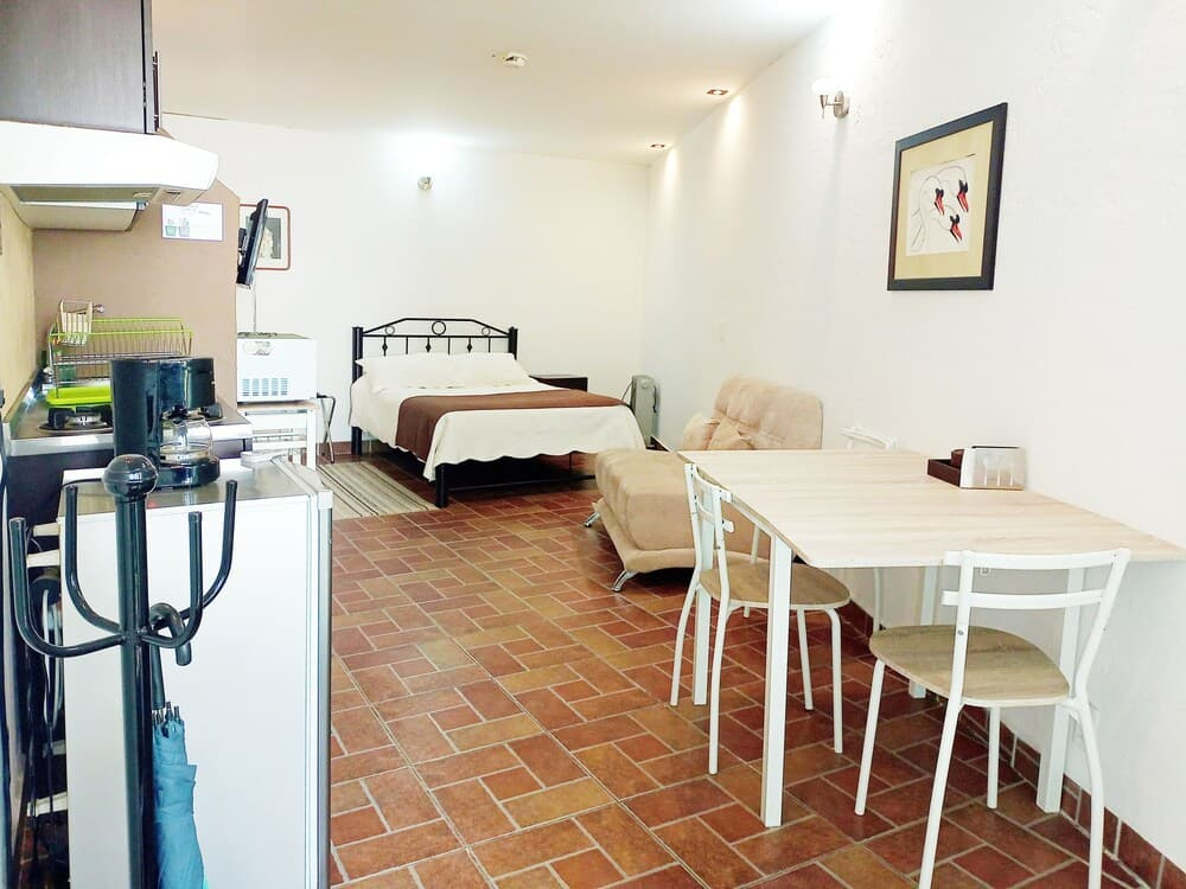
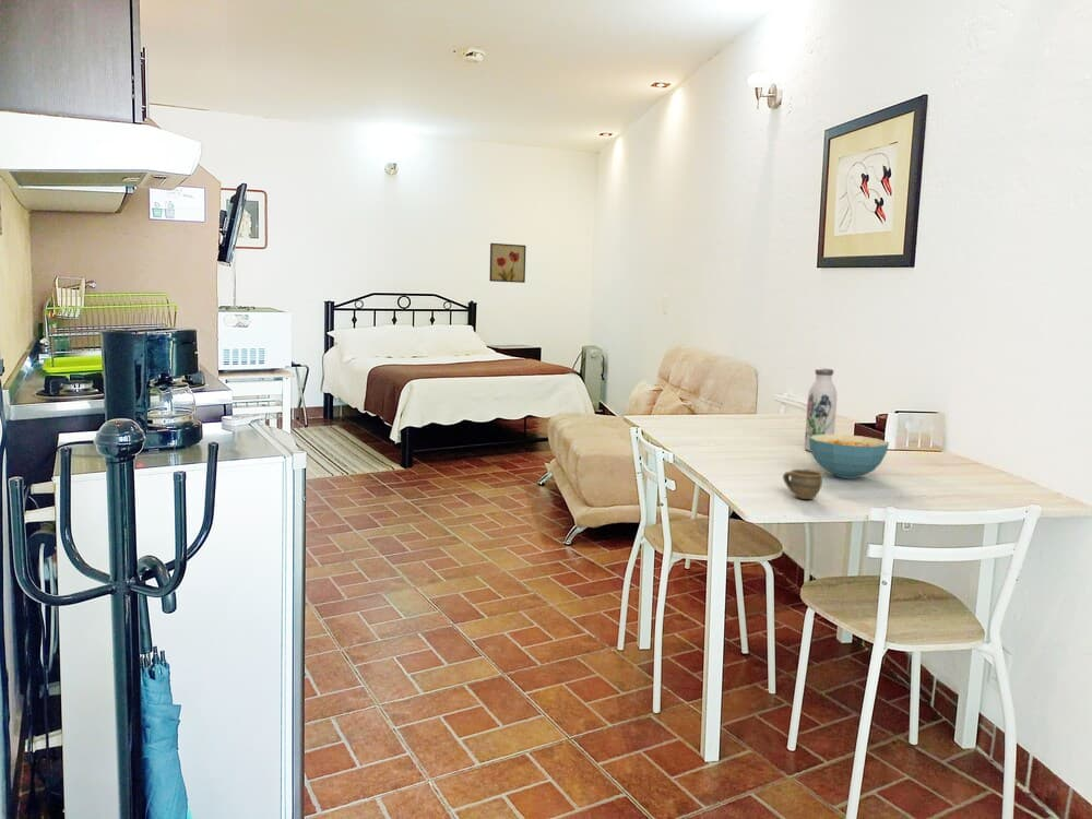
+ water bottle (821, 410)
+ wall art (507, 263)
+ cereal bowl (846, 458)
+ cup (802, 483)
